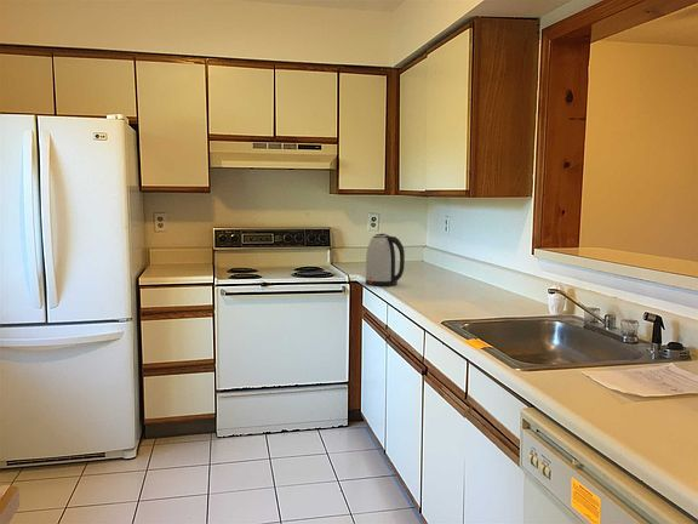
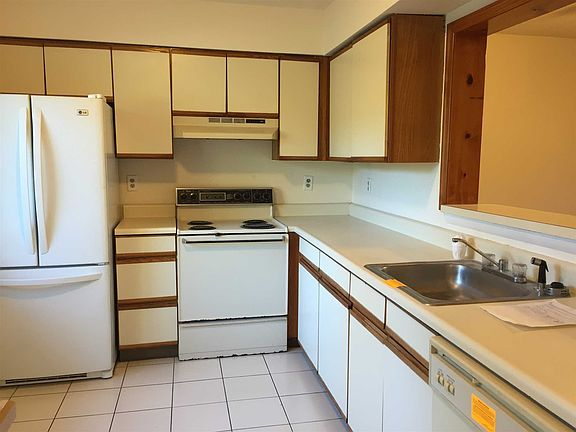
- kettle (385, 258)
